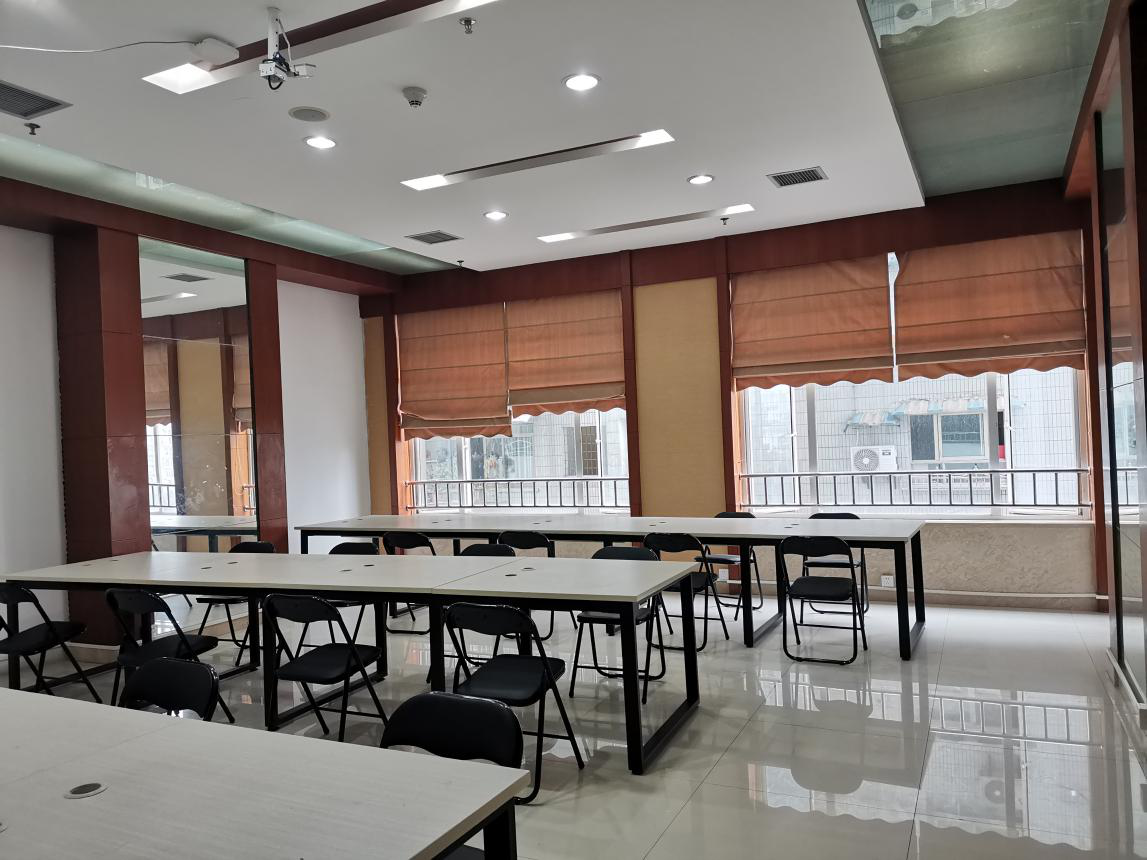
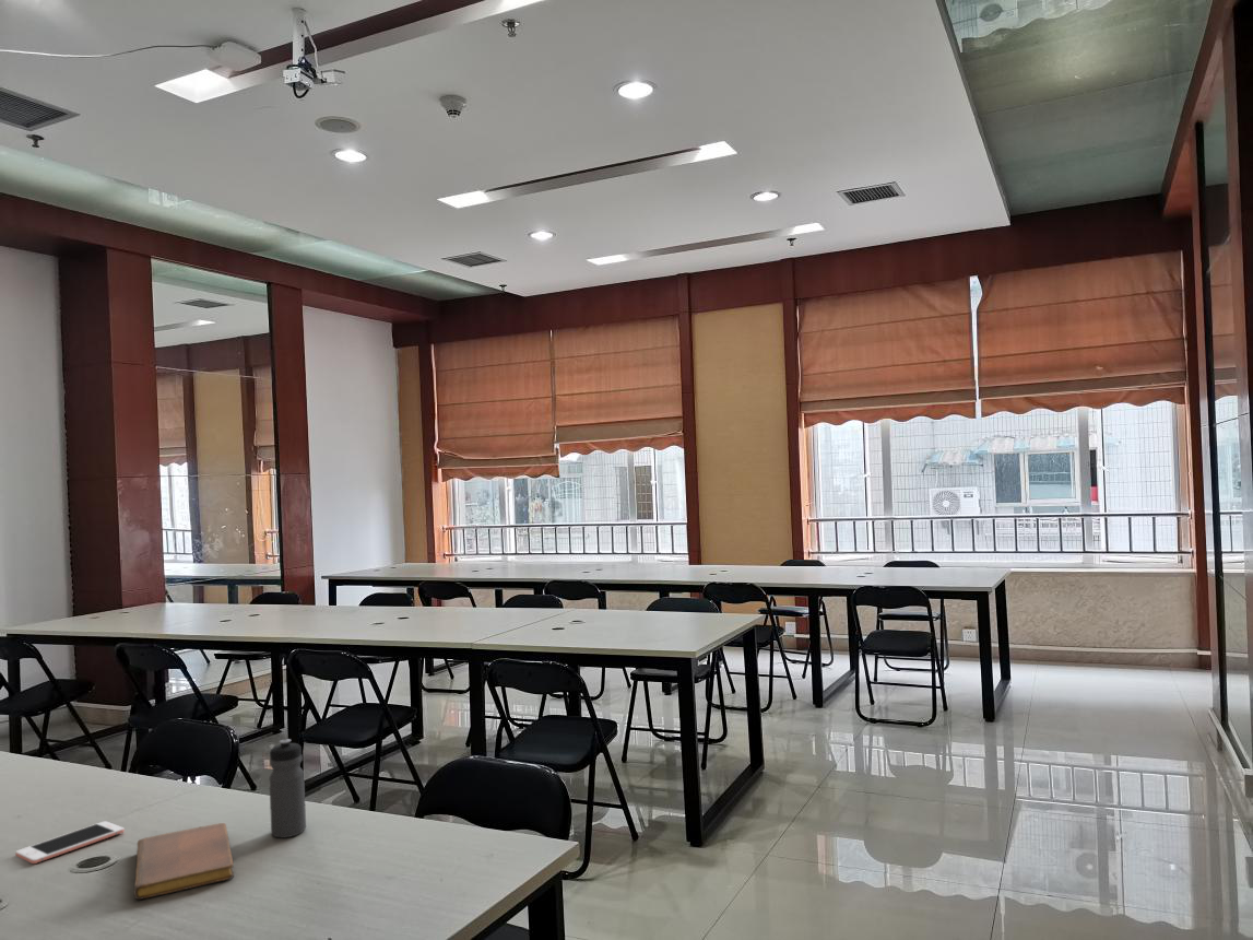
+ notebook (184, 857)
+ cell phone (71, 841)
+ water bottle (286, 785)
